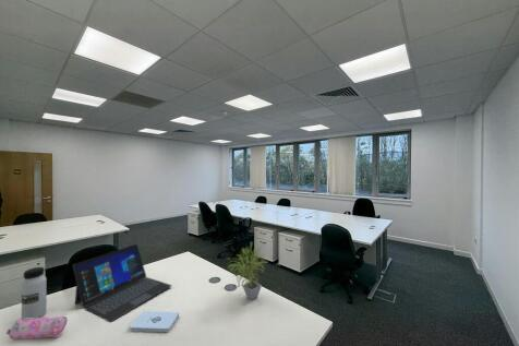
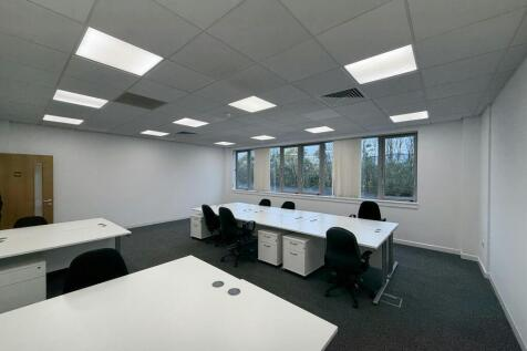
- potted plant (248, 270)
- notepad (155, 321)
- laptop (125, 275)
- water bottle (34, 293)
- pencil case (38, 326)
